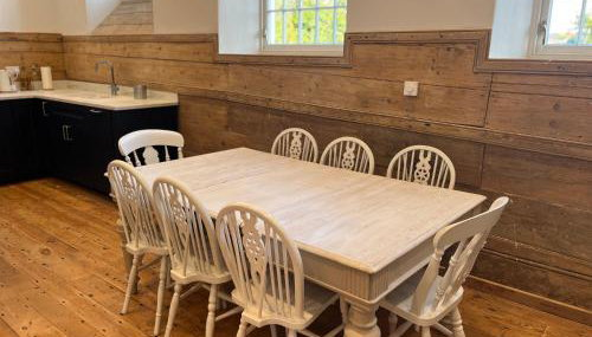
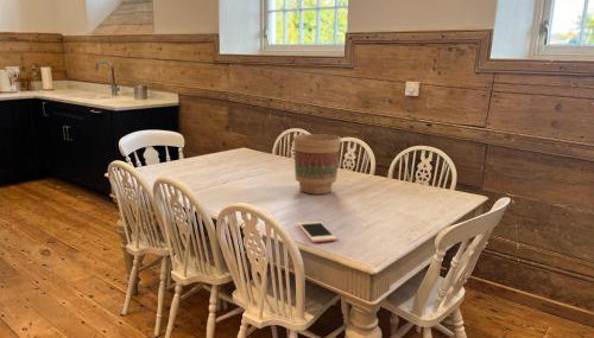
+ flower pot (316, 164)
+ cell phone (316, 231)
